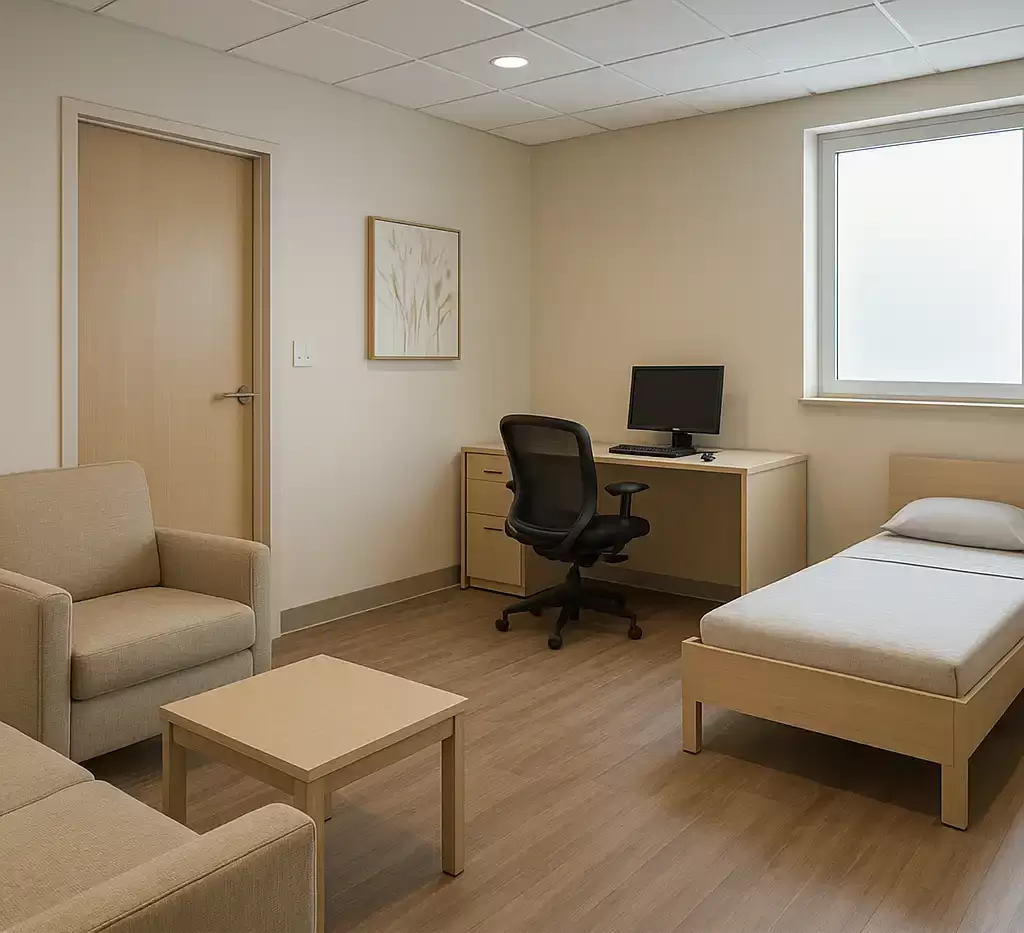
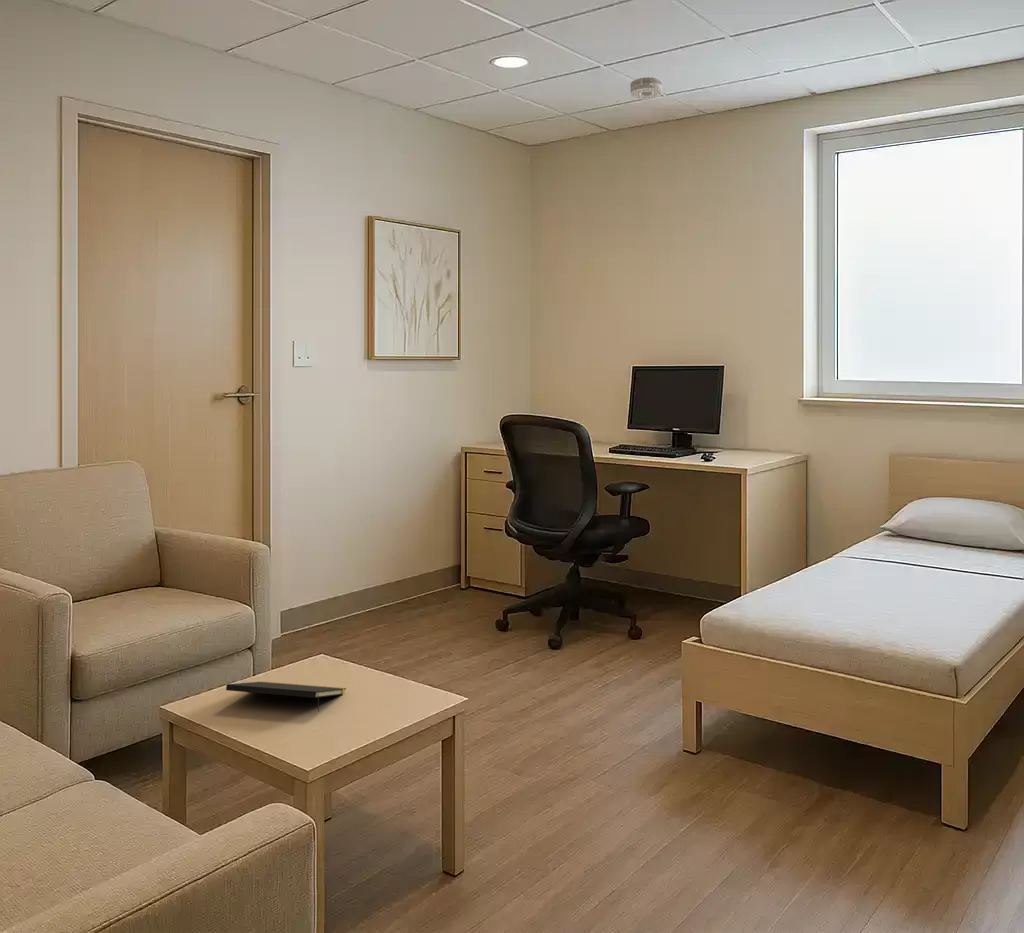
+ smoke detector (646, 87)
+ notepad (287, 689)
